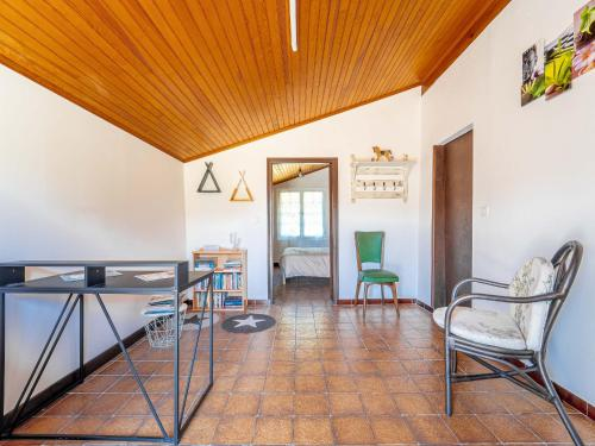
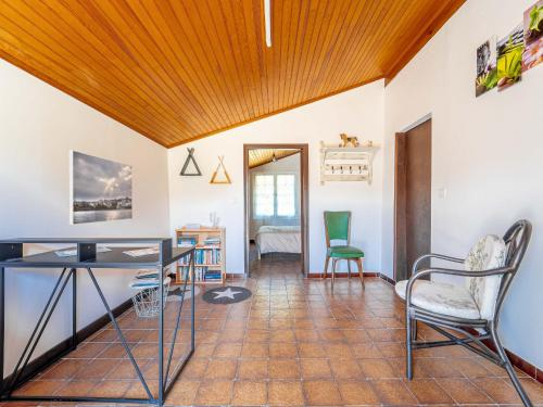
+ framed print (105, 190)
